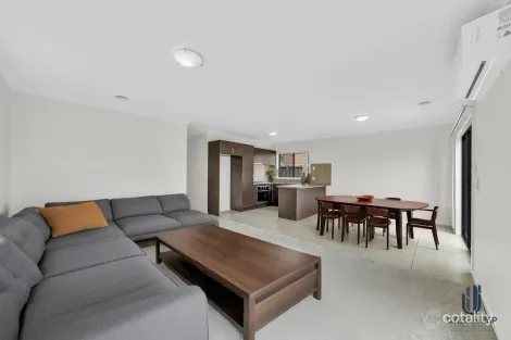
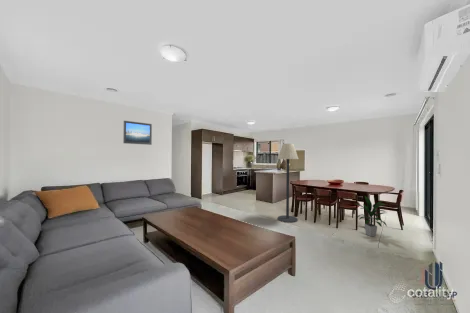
+ indoor plant (372, 215)
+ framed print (138, 133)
+ floor lamp (287, 181)
